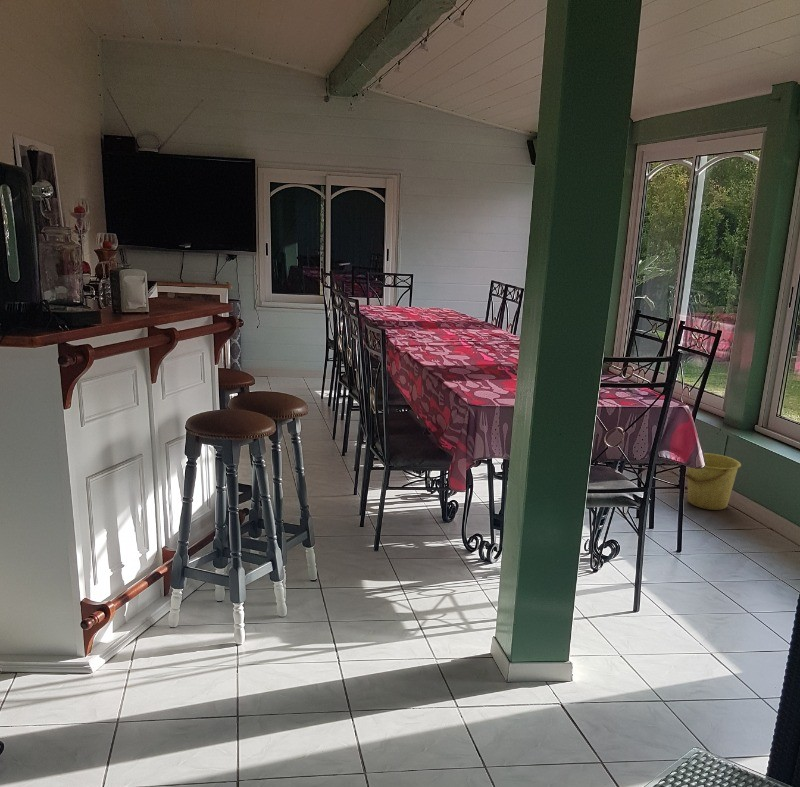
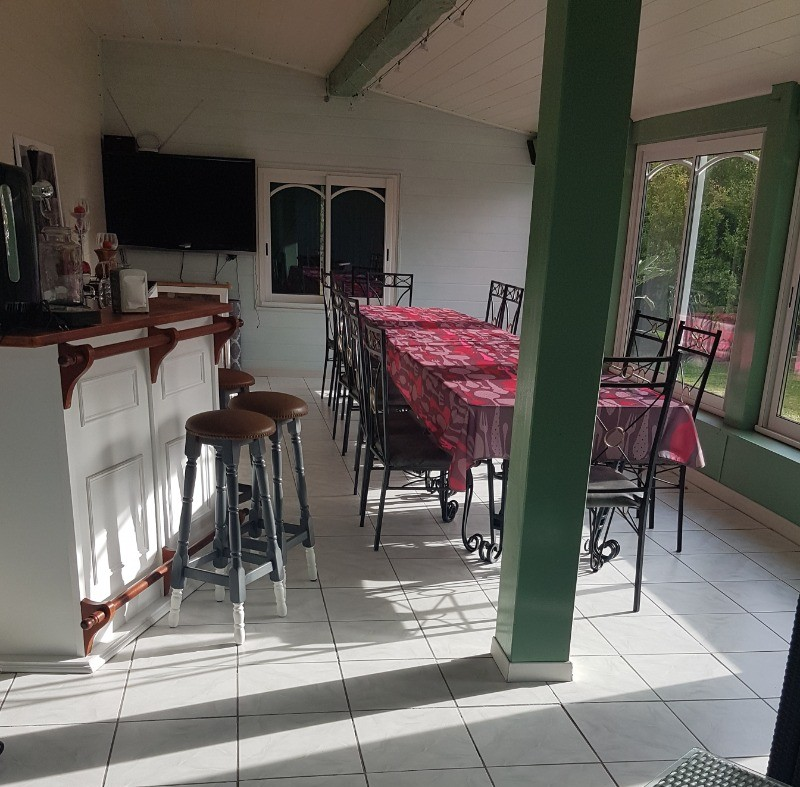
- bucket (710, 482)
